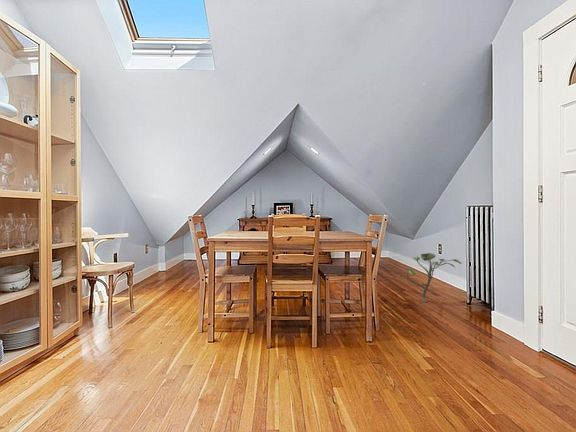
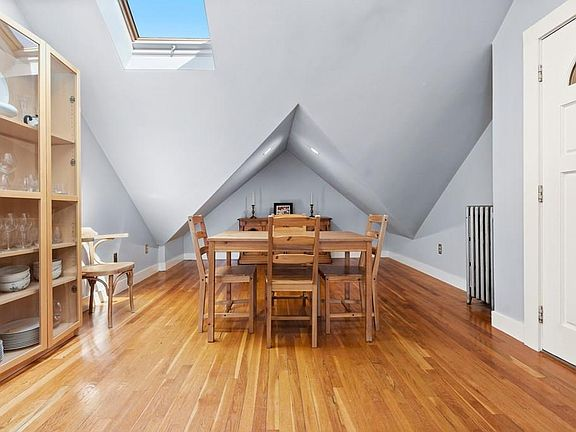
- potted plant (428, 279)
